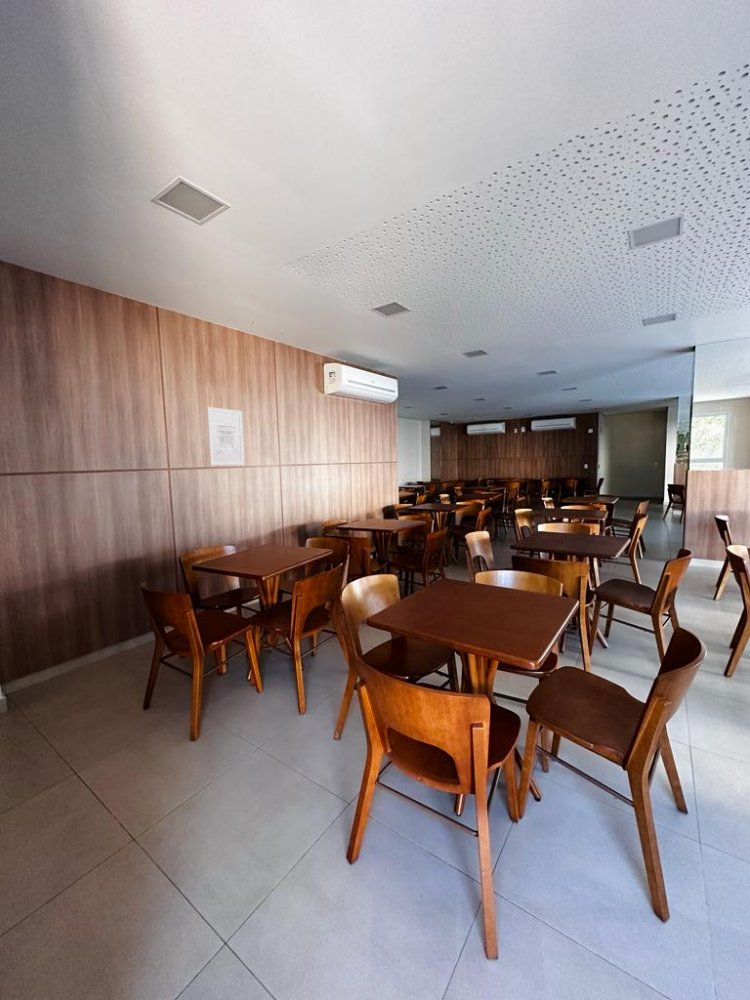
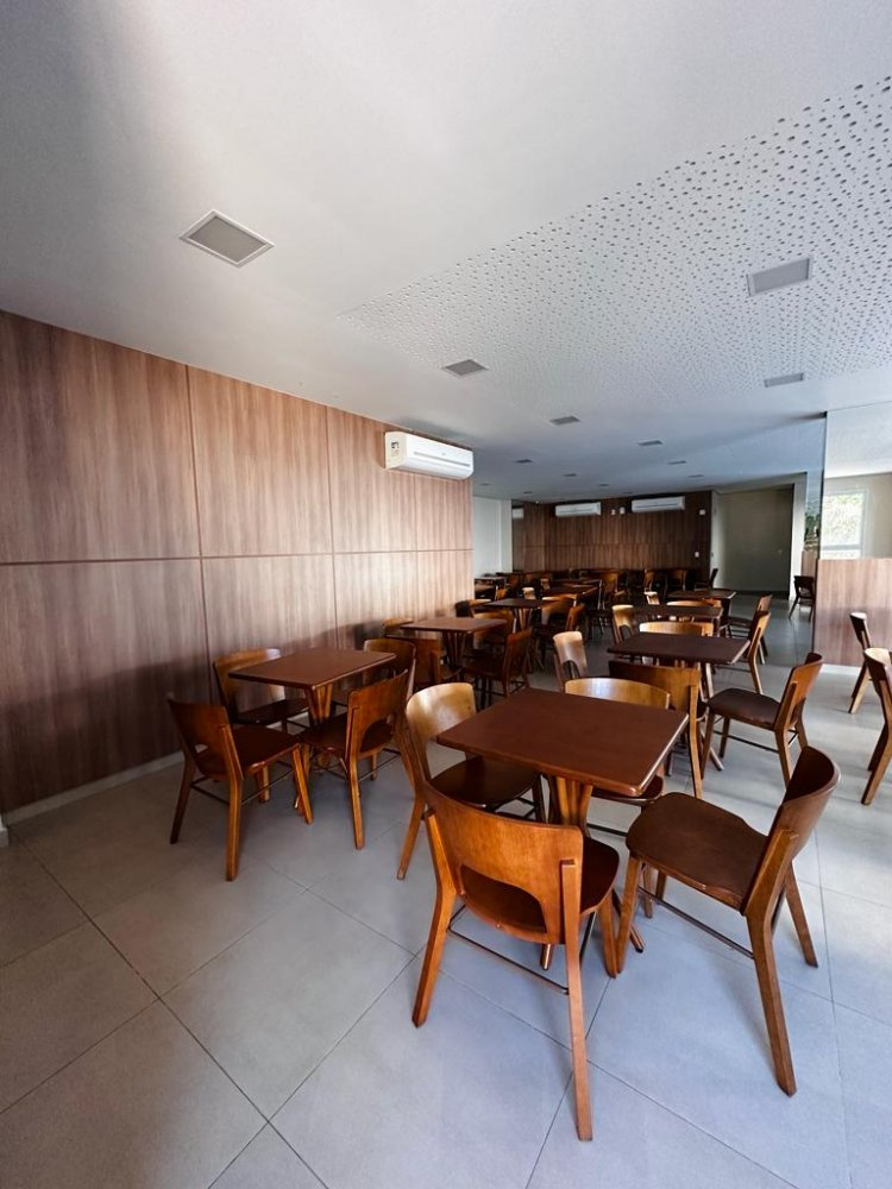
- wall art (226, 437)
